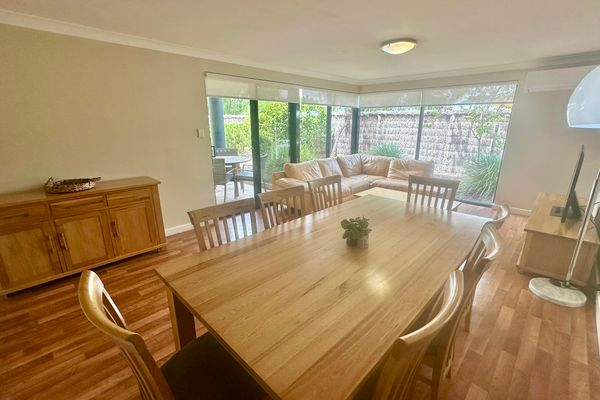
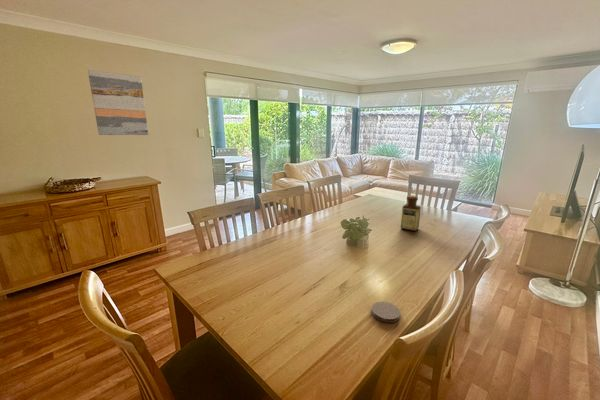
+ bottle (411, 212)
+ wall art (120, 105)
+ coaster (385, 311)
